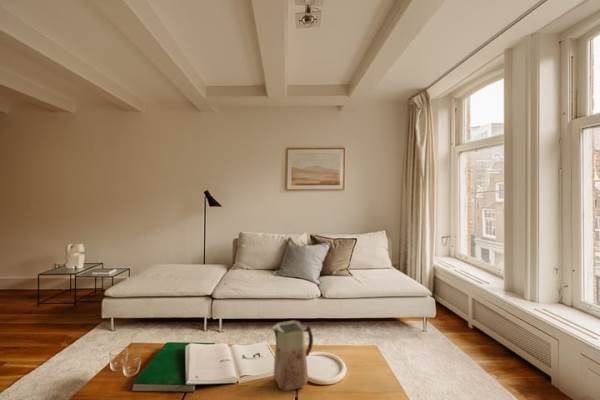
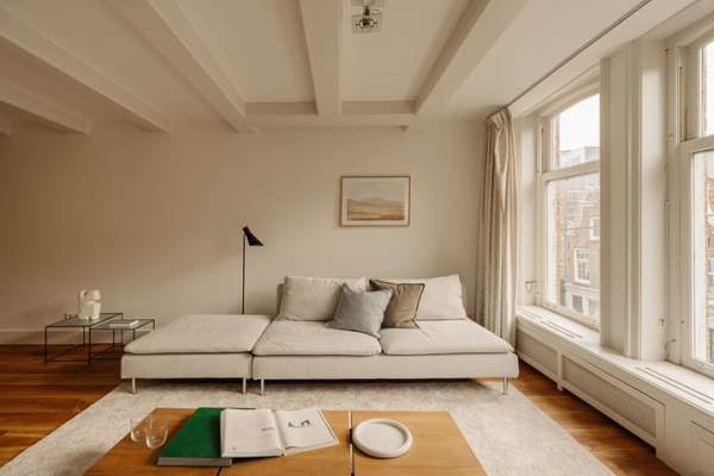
- vase (292, 353)
